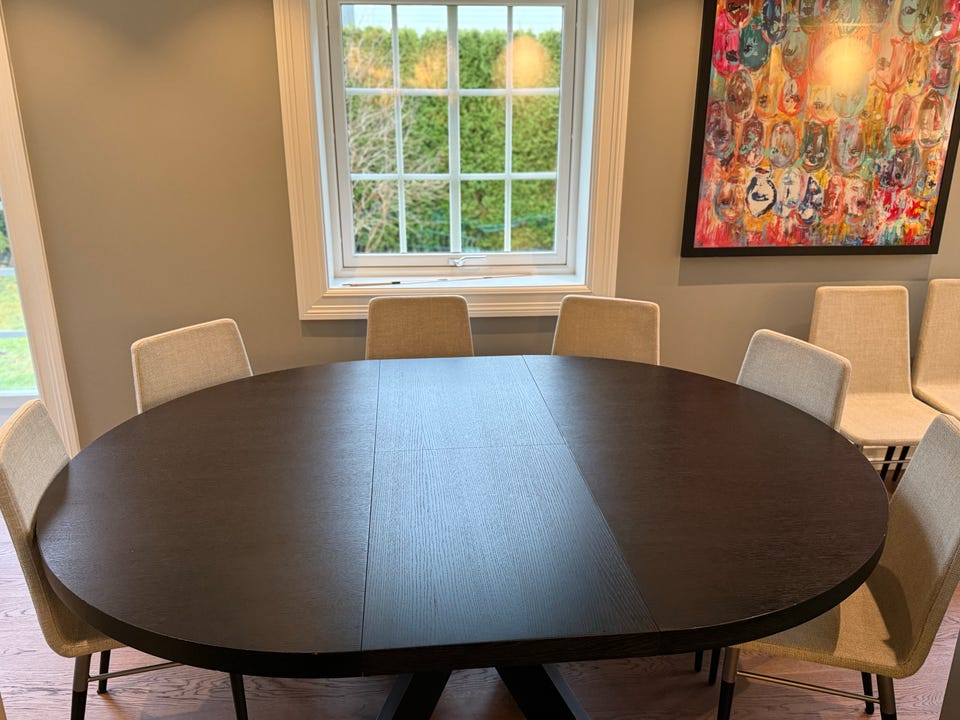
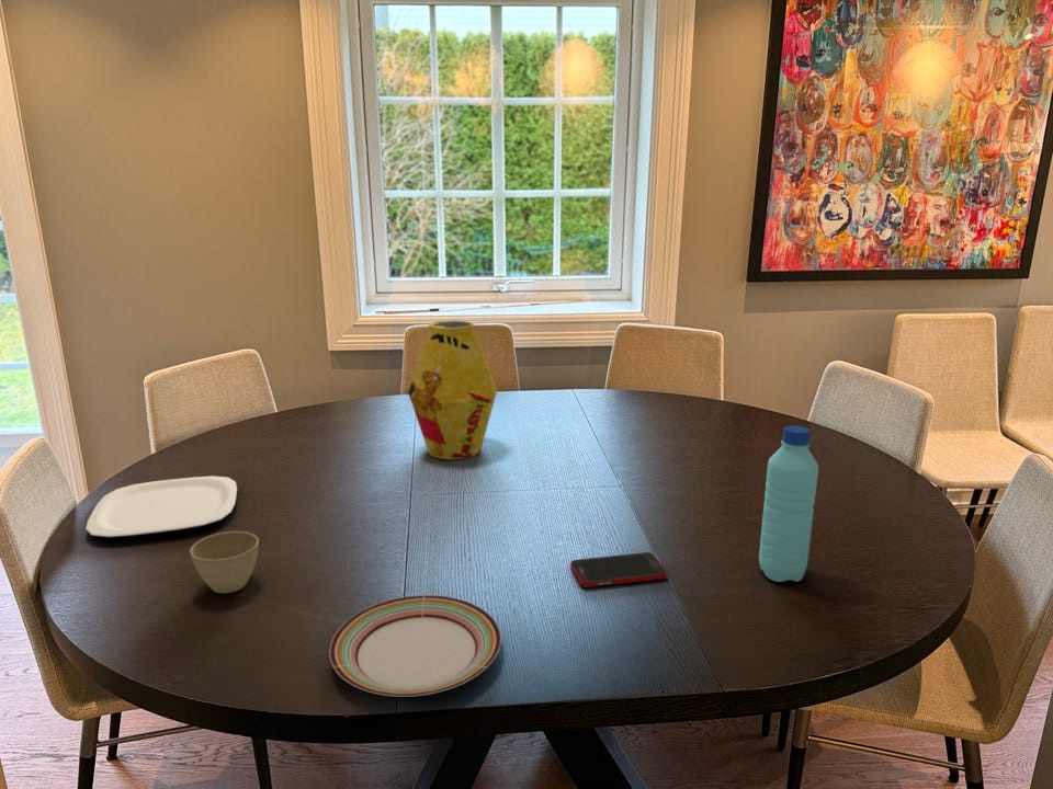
+ cell phone (618, 569)
+ water bottle (789, 503)
+ plate (417, 645)
+ flower pot (227, 564)
+ plate (166, 506)
+ vase (452, 388)
